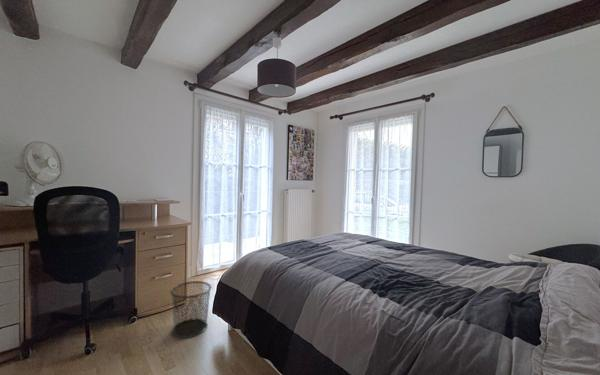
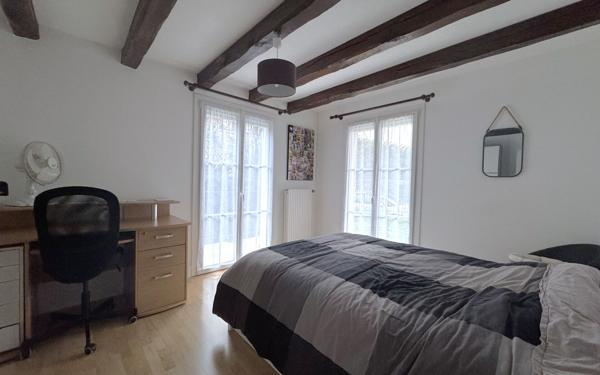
- waste bin (190, 308)
